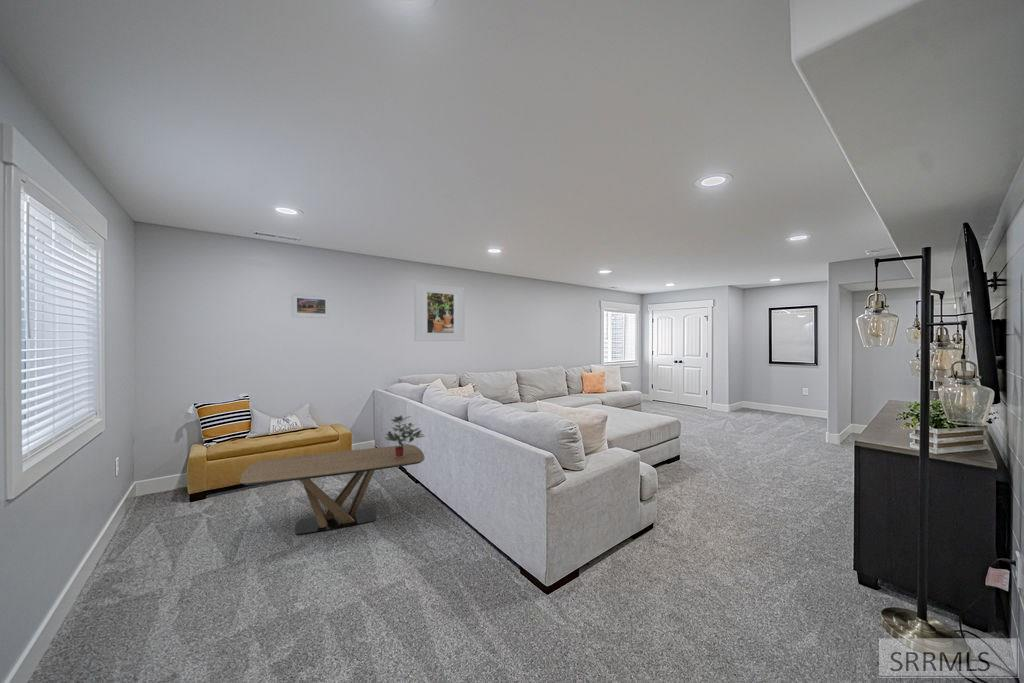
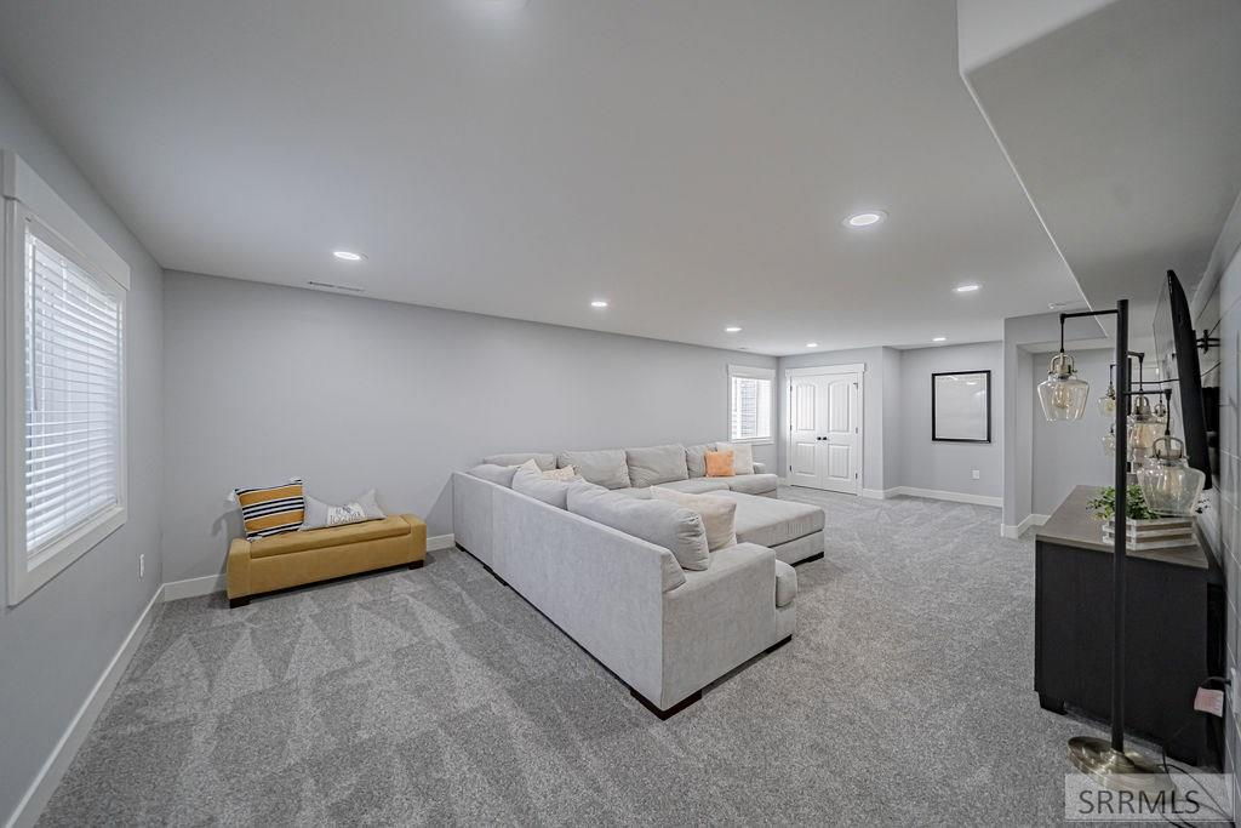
- coffee table (341, 491)
- potted plant (405, 436)
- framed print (440, 313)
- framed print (311, 306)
